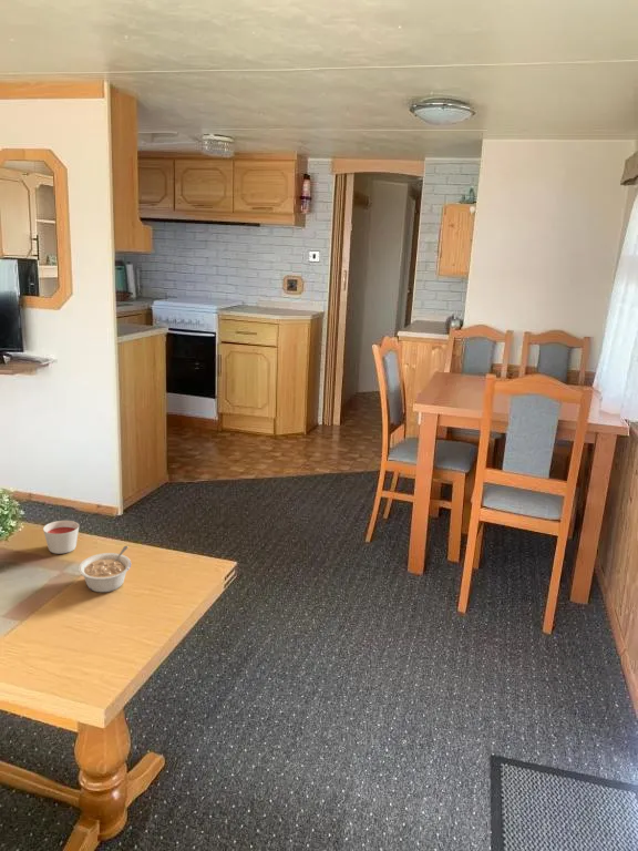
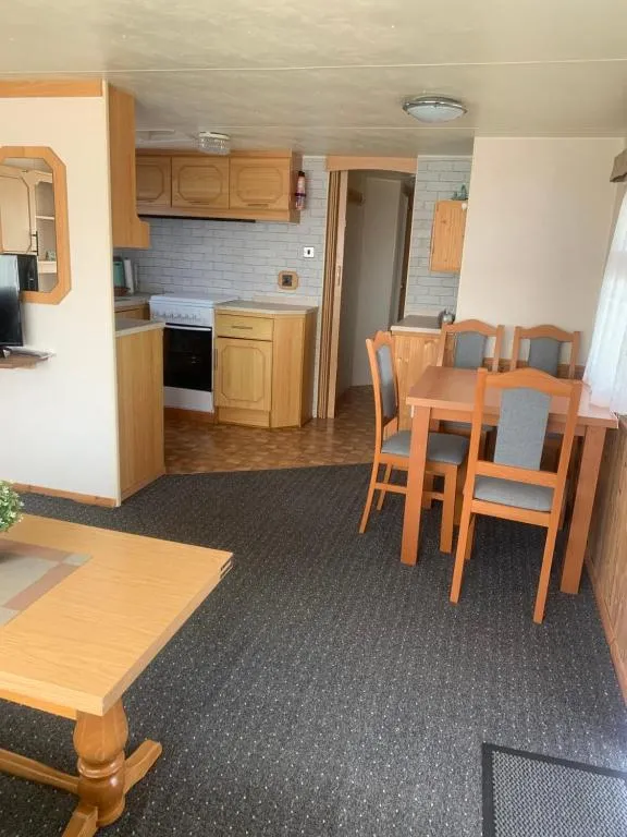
- candle (61, 537)
- legume (105, 571)
